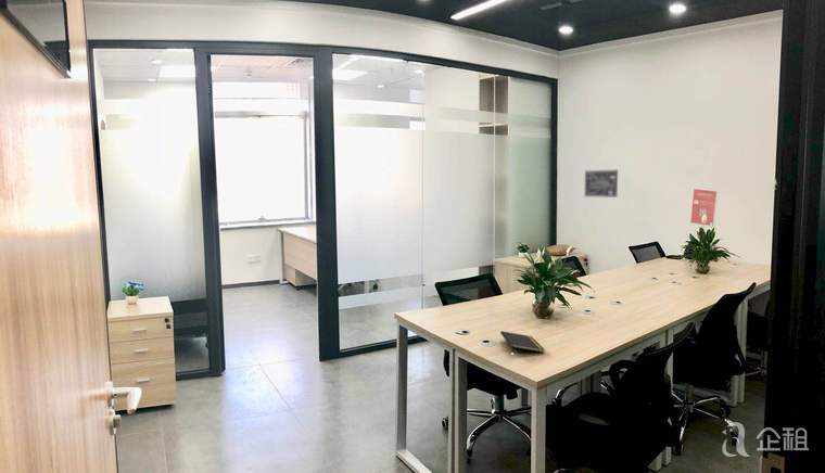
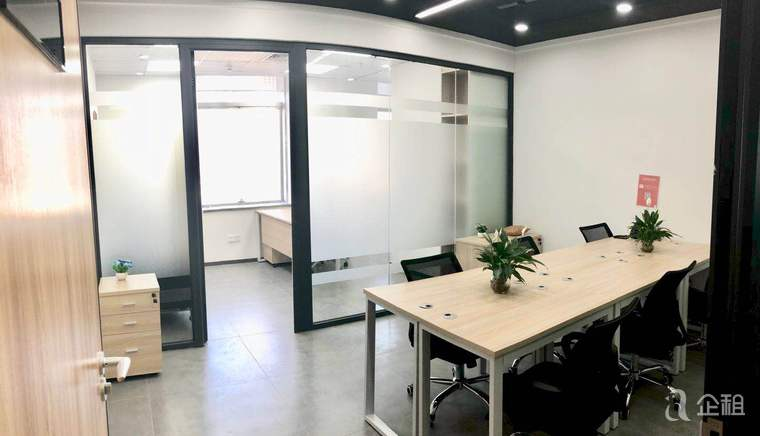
- wall art (600, 183)
- notepad (521, 341)
